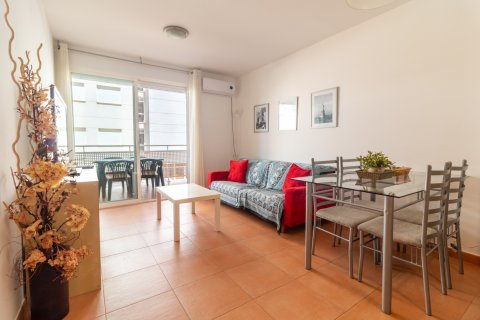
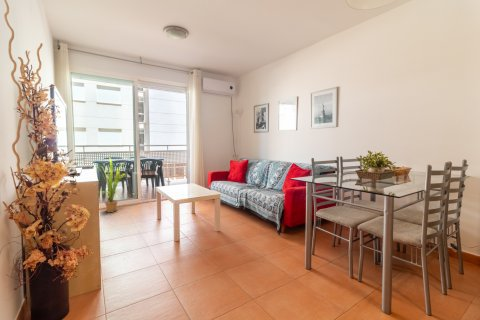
+ house plant (109, 184)
